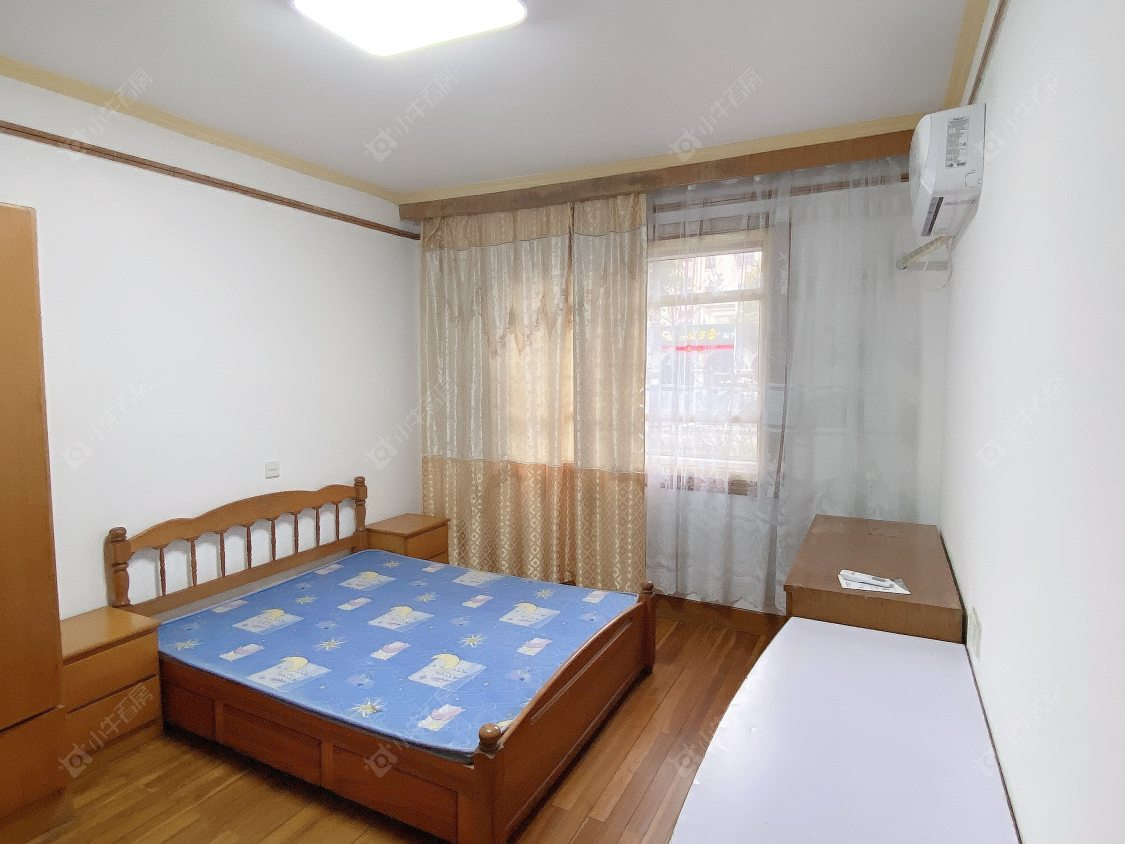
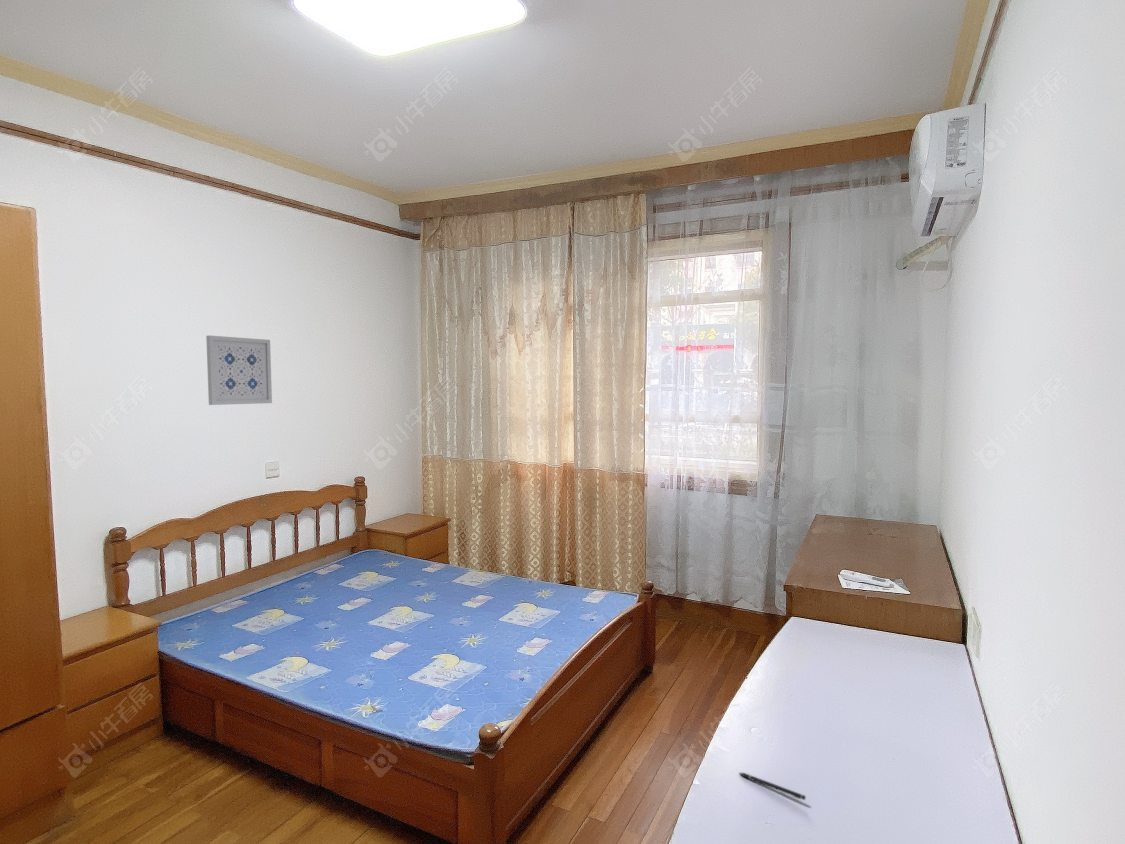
+ wall art (240, 371)
+ pen (770, 785)
